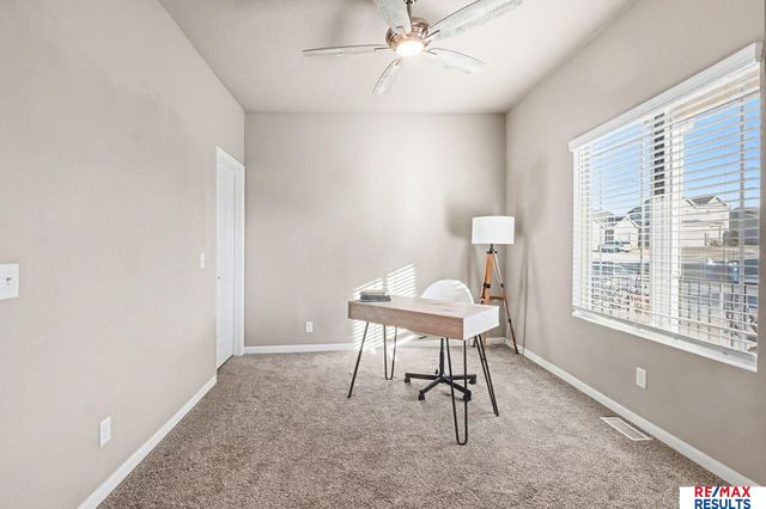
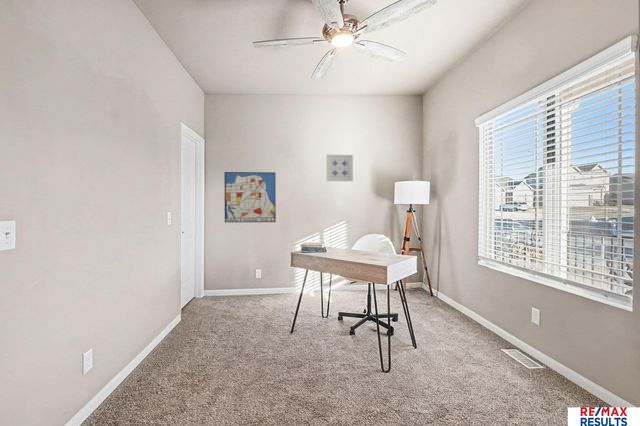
+ wall art (339, 168)
+ wall art (250, 197)
